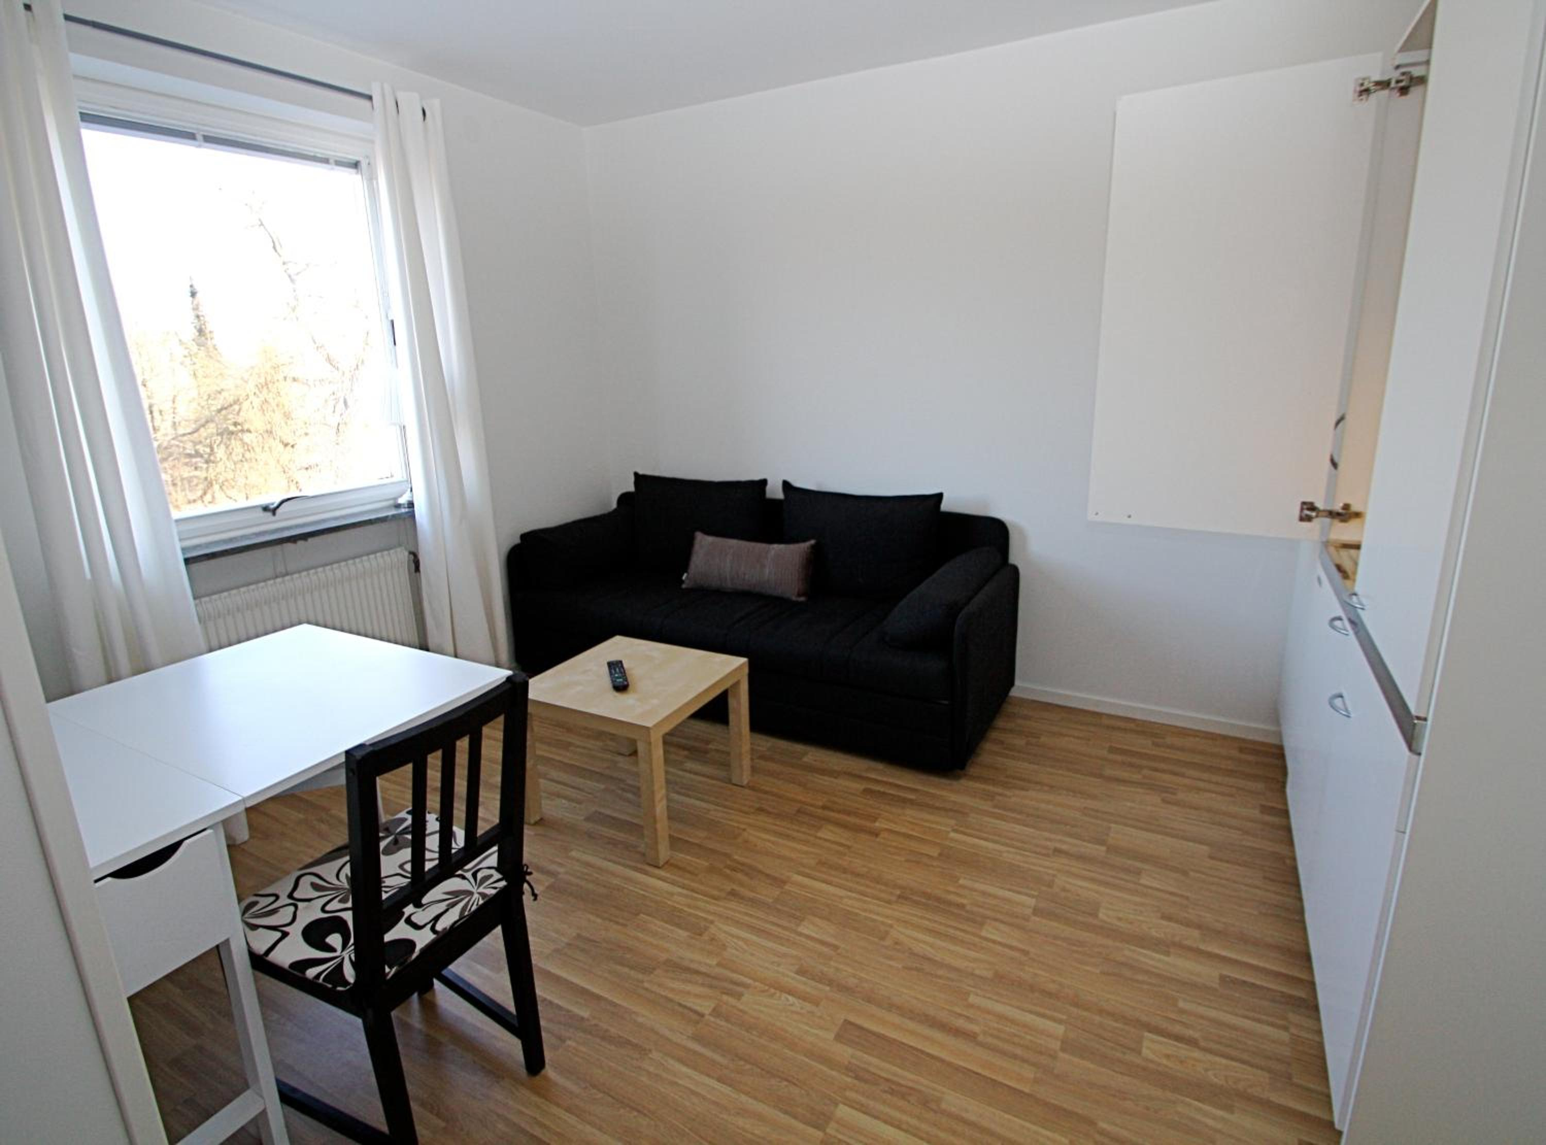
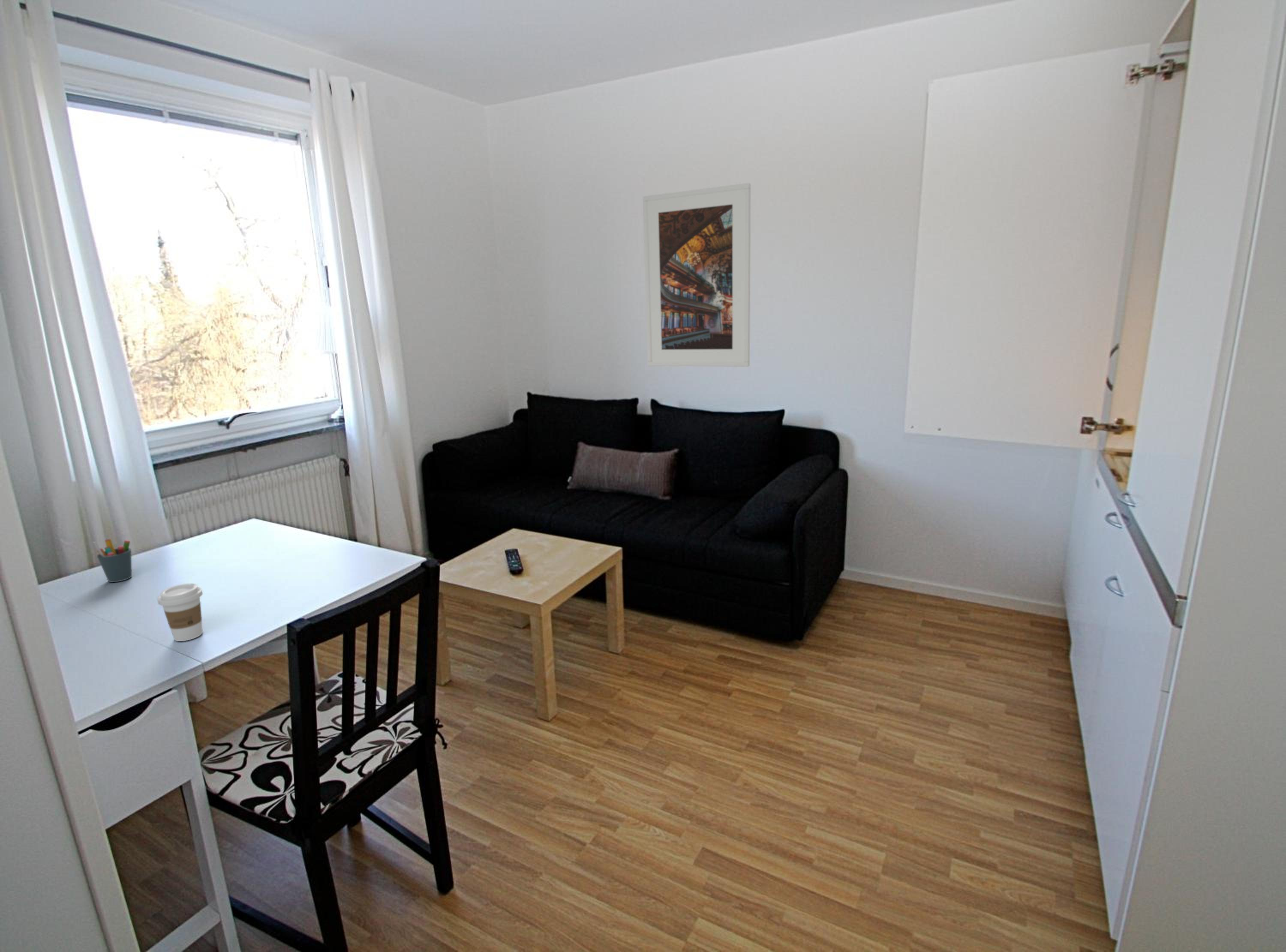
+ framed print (696, 281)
+ pen holder (115, 558)
+ coffee cup (183, 613)
